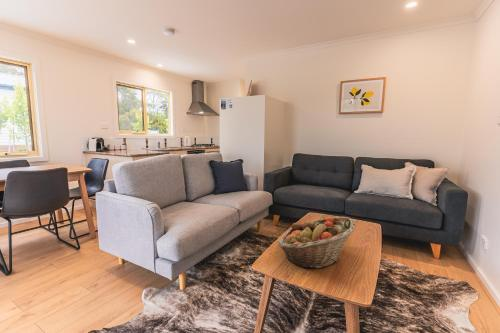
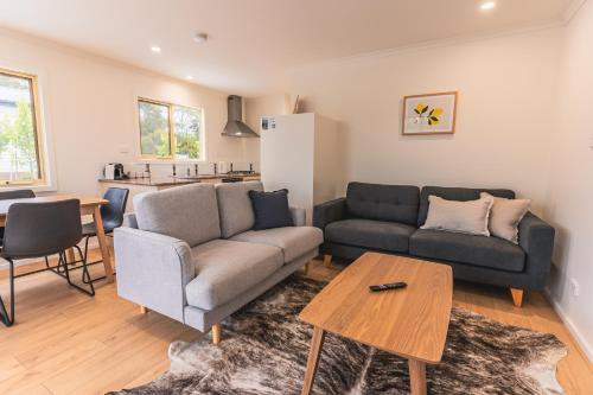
- fruit basket (316, 237)
